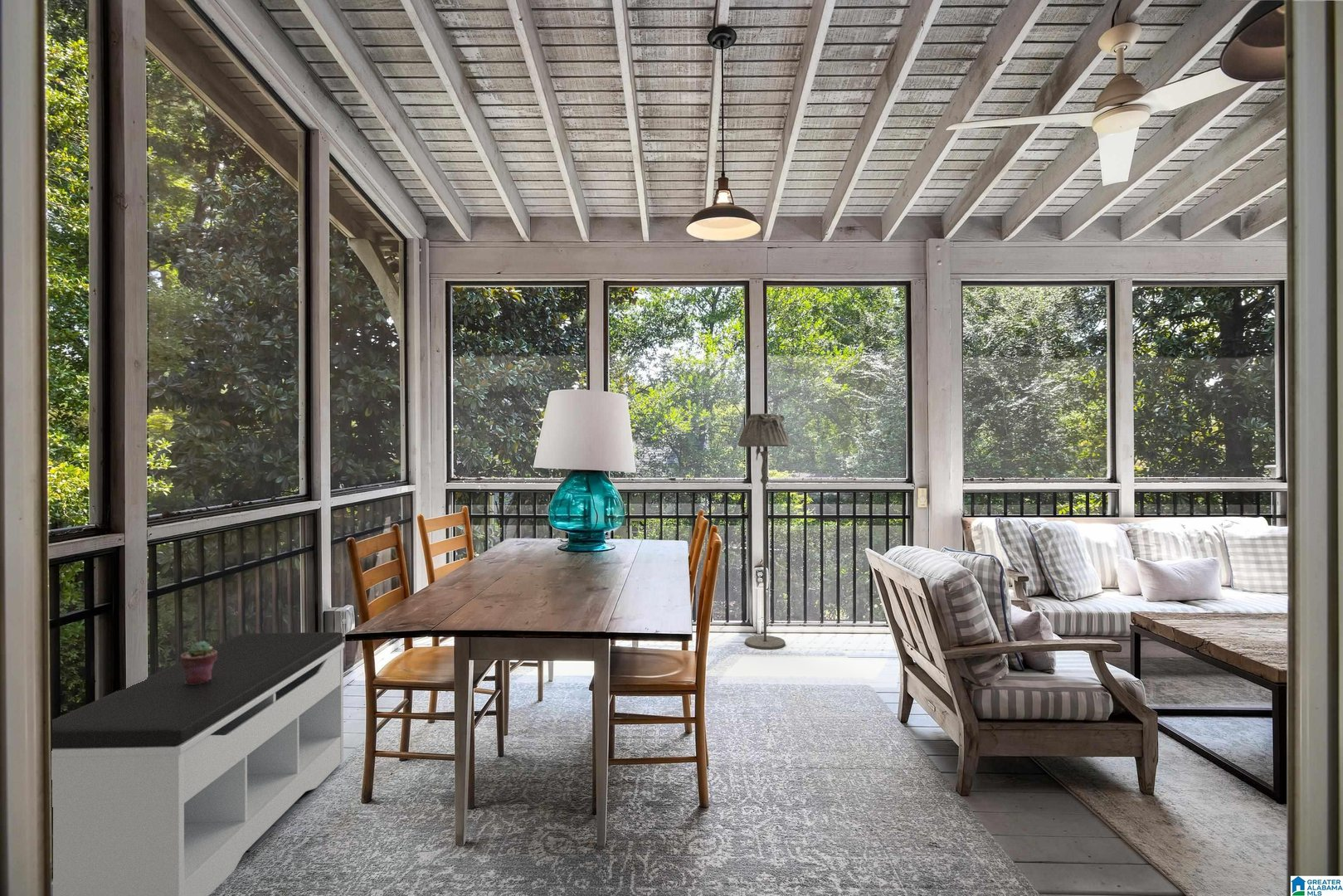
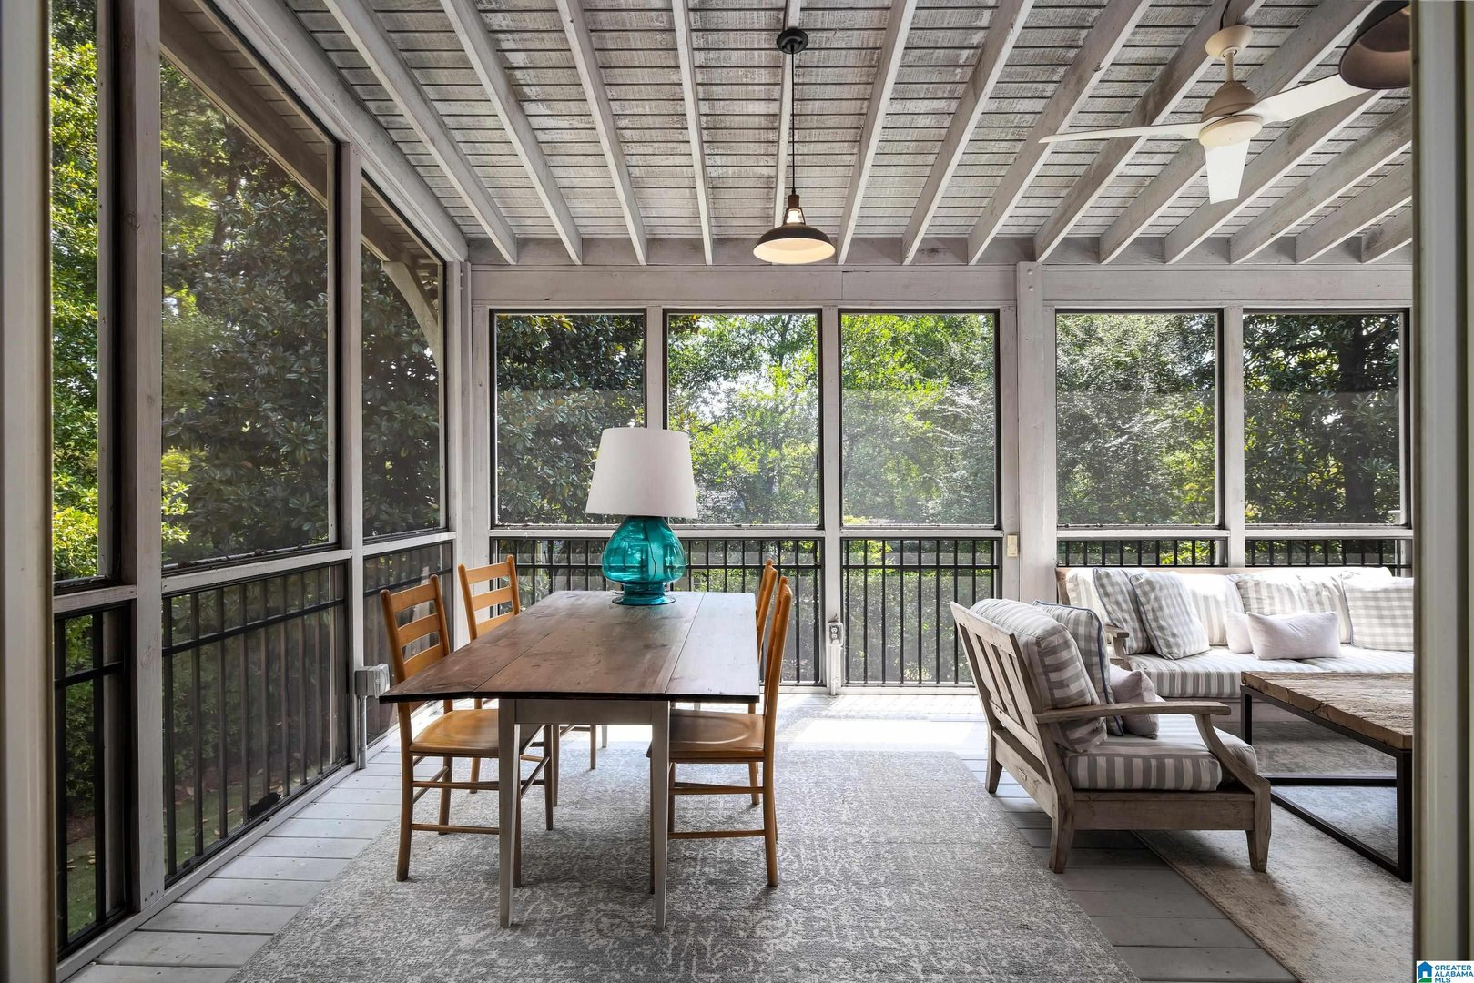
- floor lamp (764, 528)
- bench (216, 749)
- potted succulent (198, 660)
